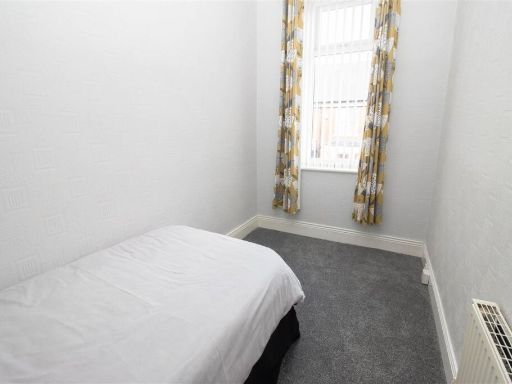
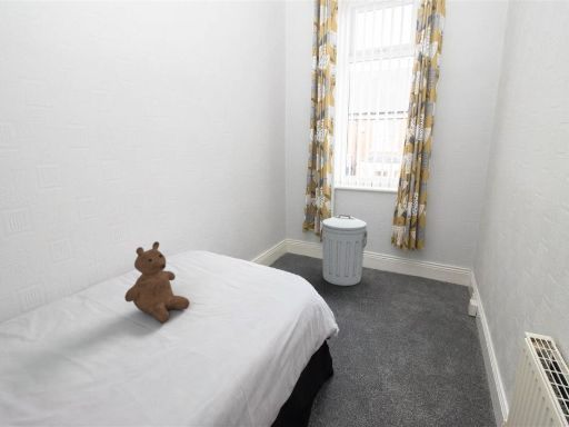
+ trash can (342, 247)
+ teddy bear (158, 279)
